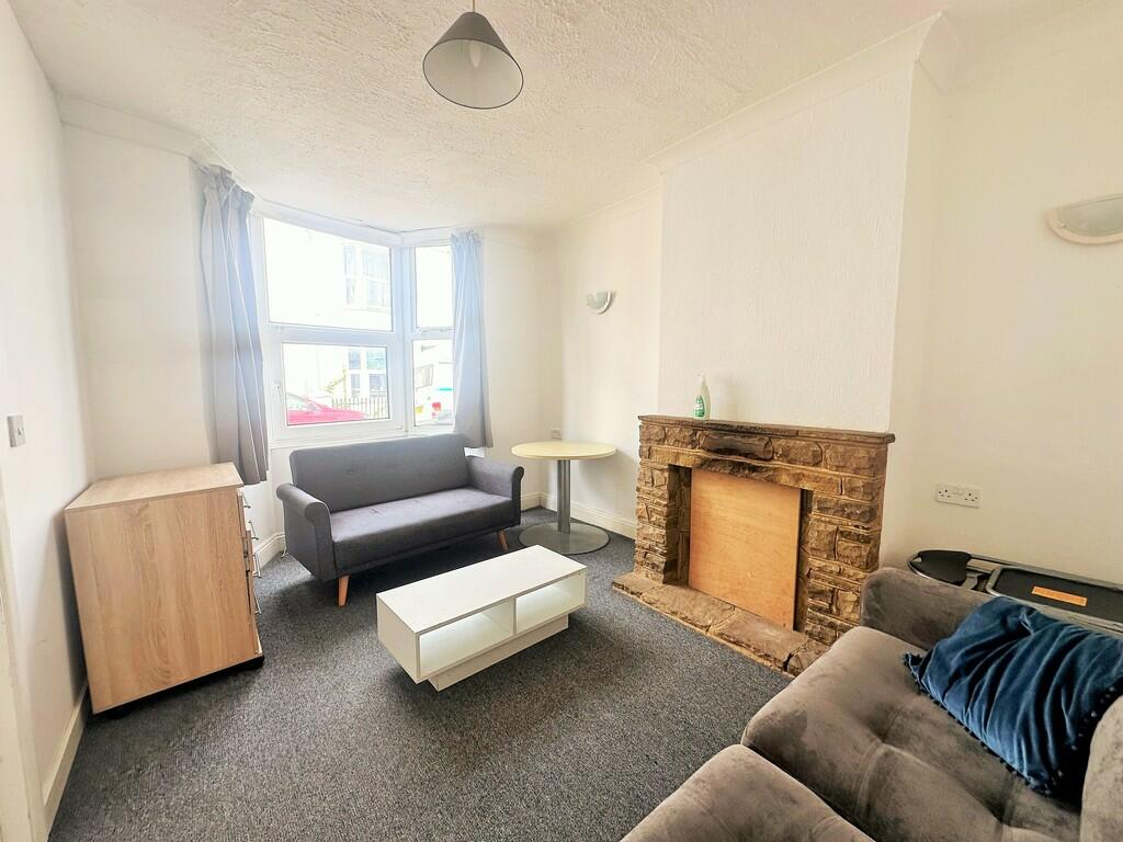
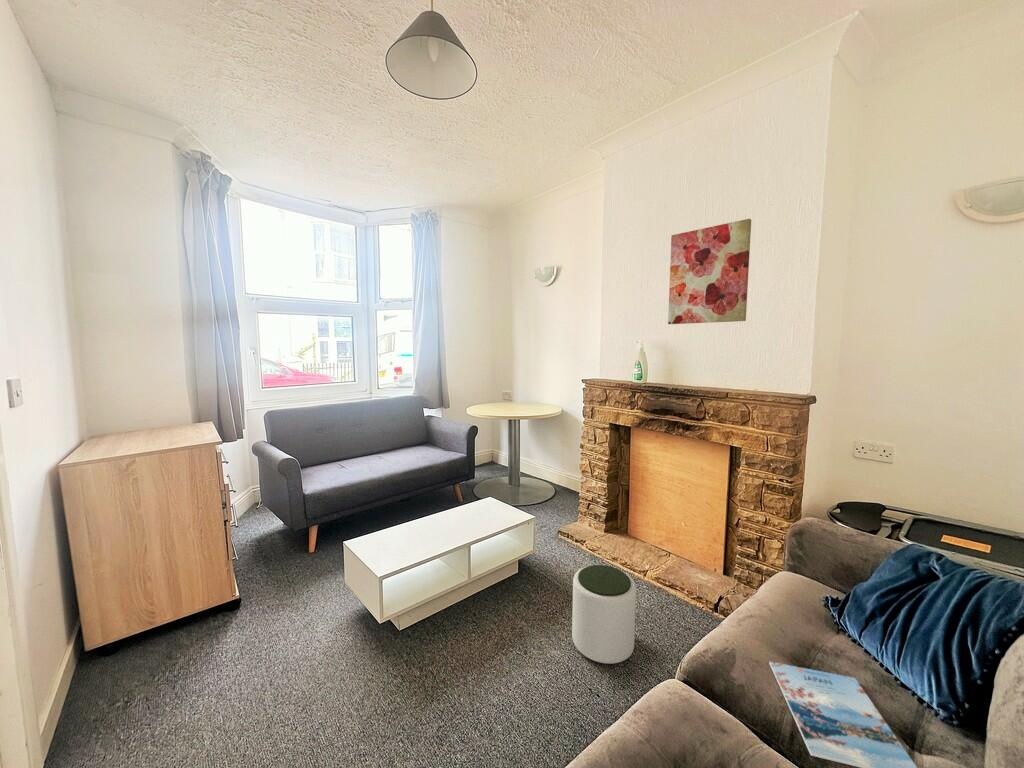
+ plant pot (603, 611)
+ wall art (706, 275)
+ magazine (835, 712)
